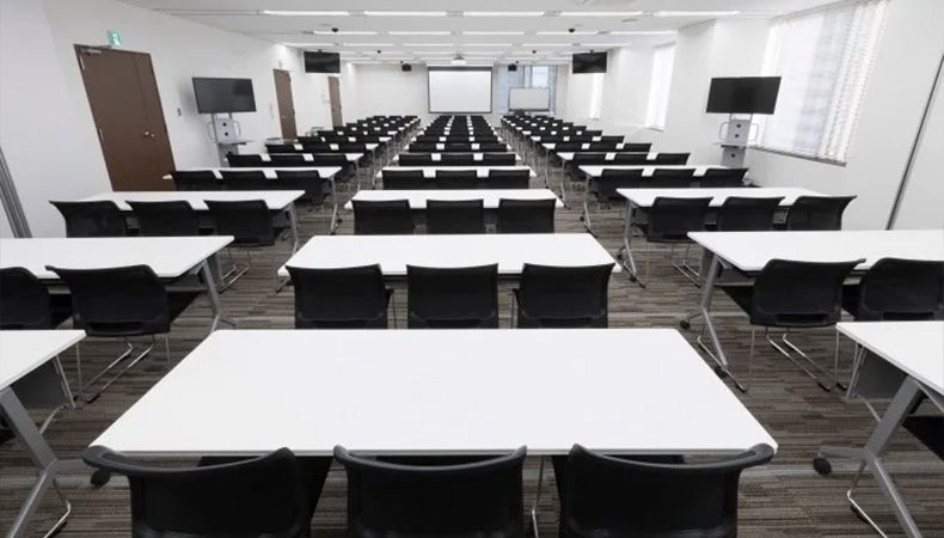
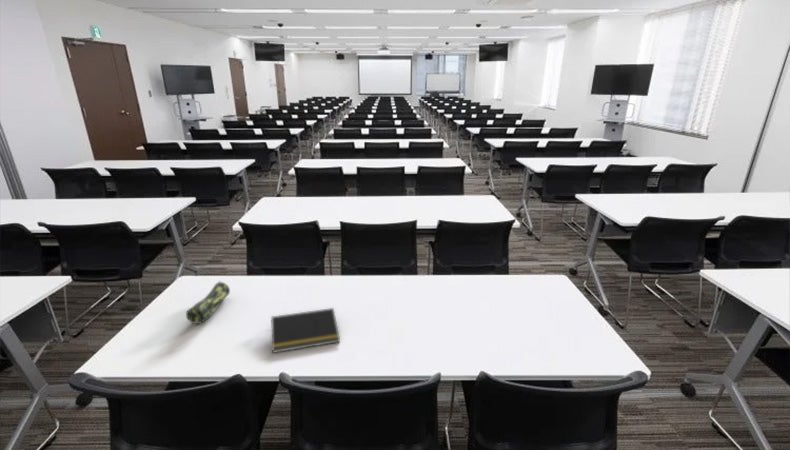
+ notepad (304, 329)
+ pencil case (210, 301)
